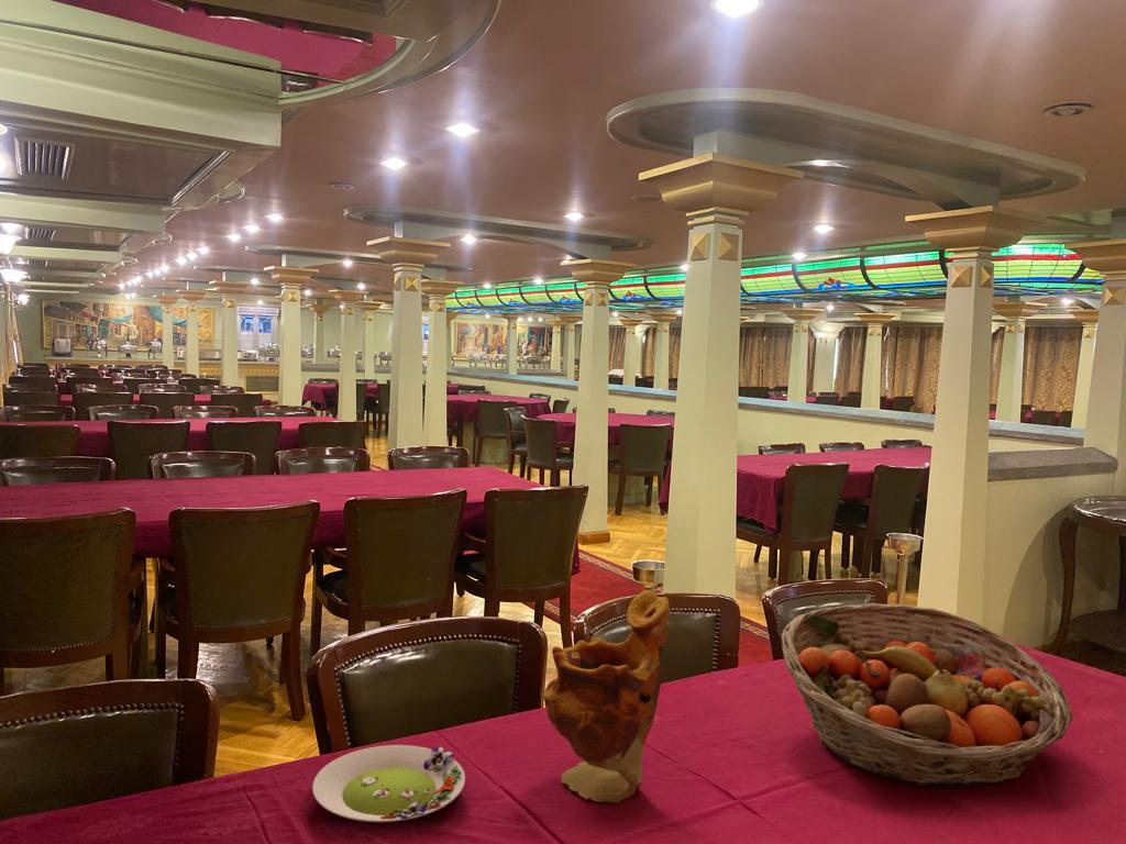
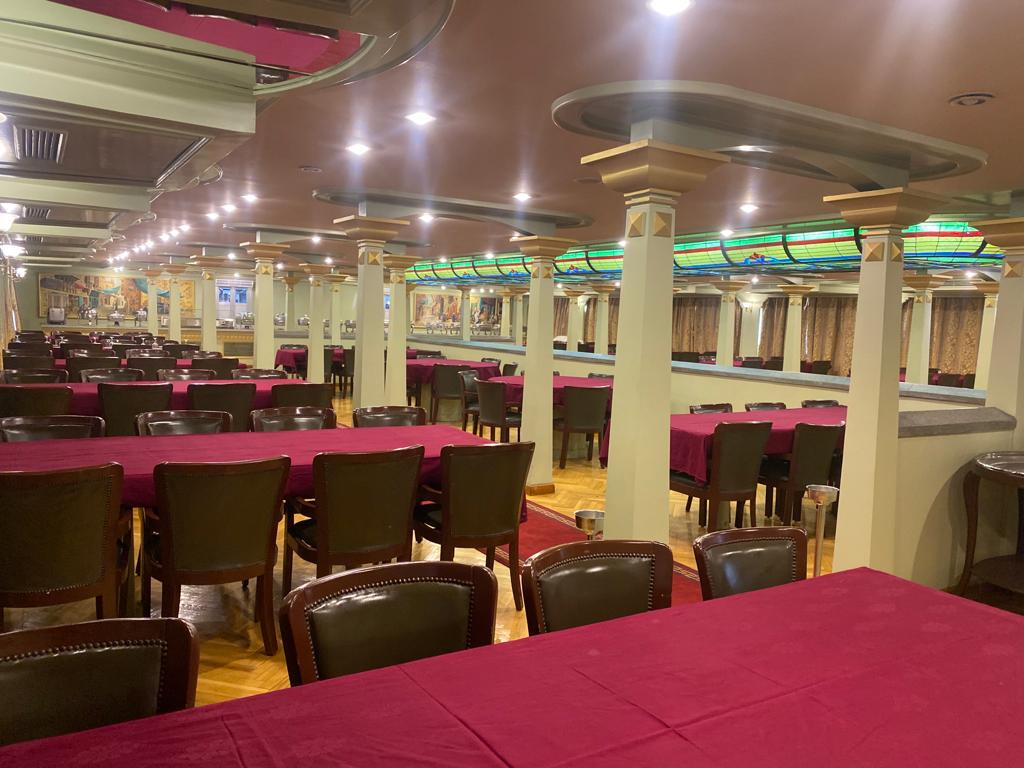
- fruit basket (917, 689)
- vase (603, 690)
- salad plate (389, 784)
